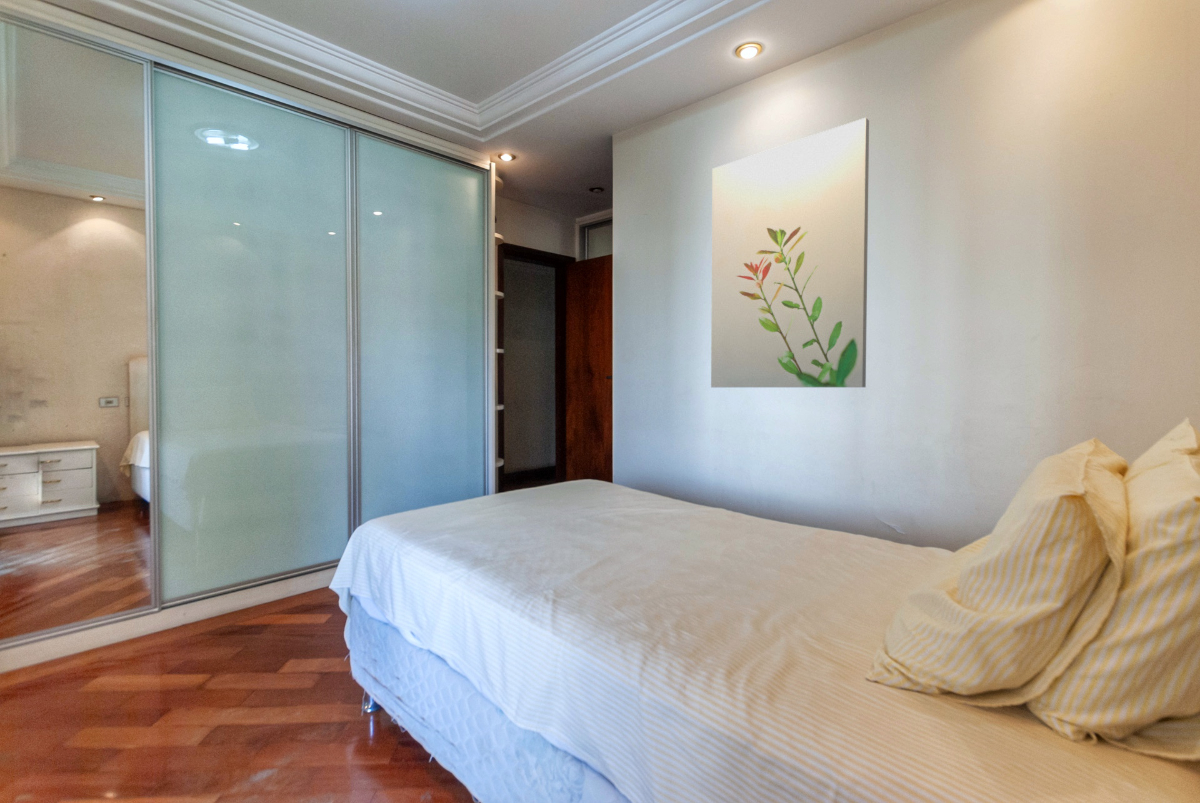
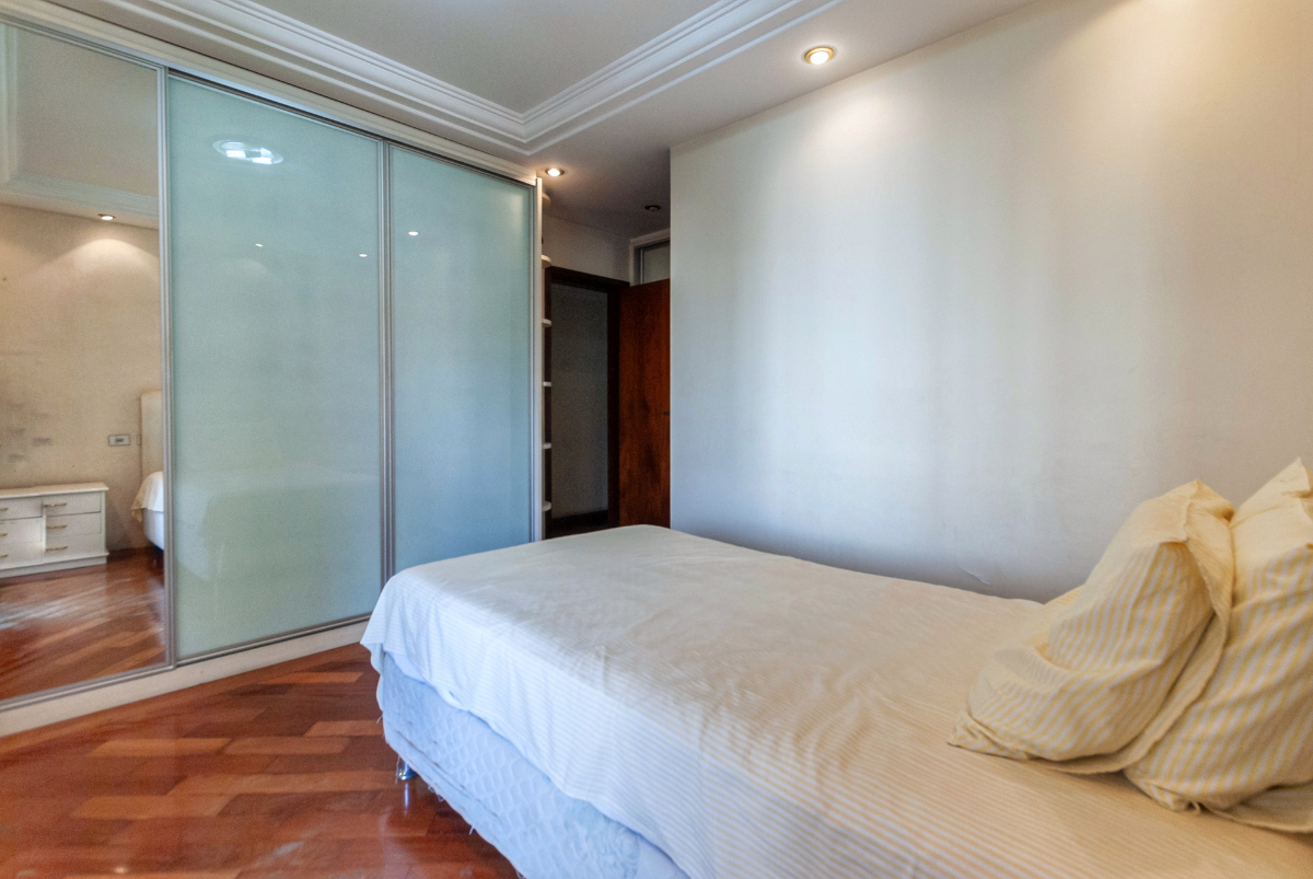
- wall art (781, 267)
